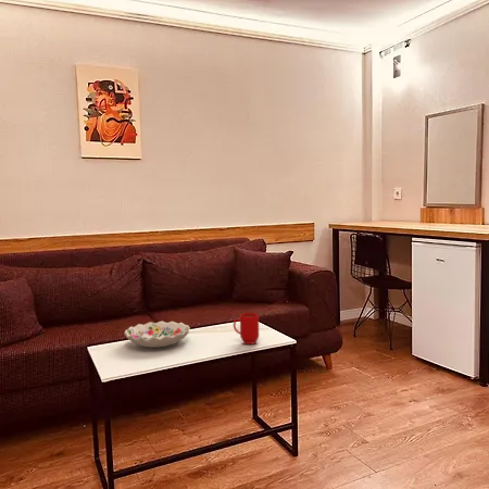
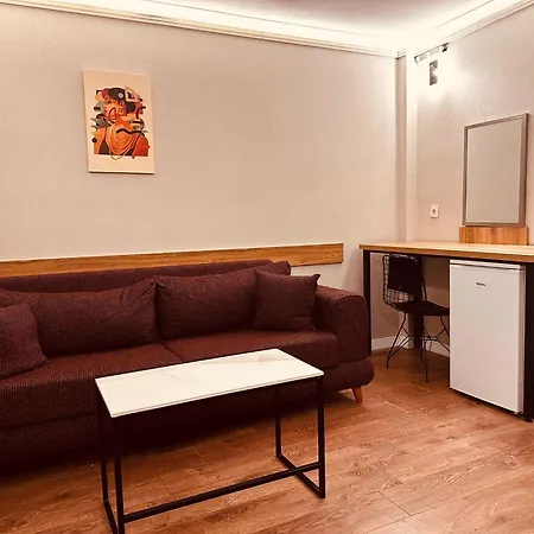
- mug (246, 328)
- decorative bowl (158, 336)
